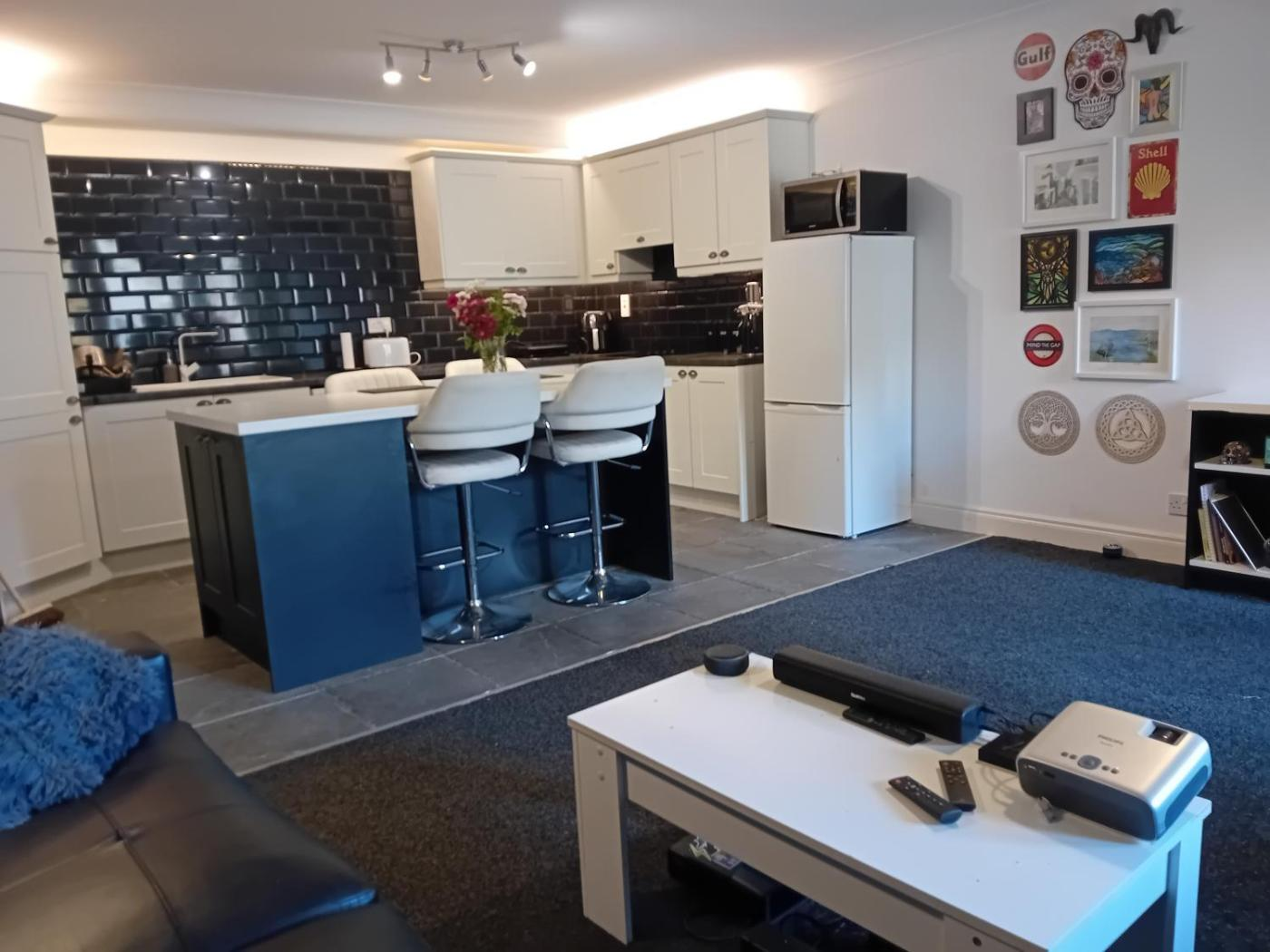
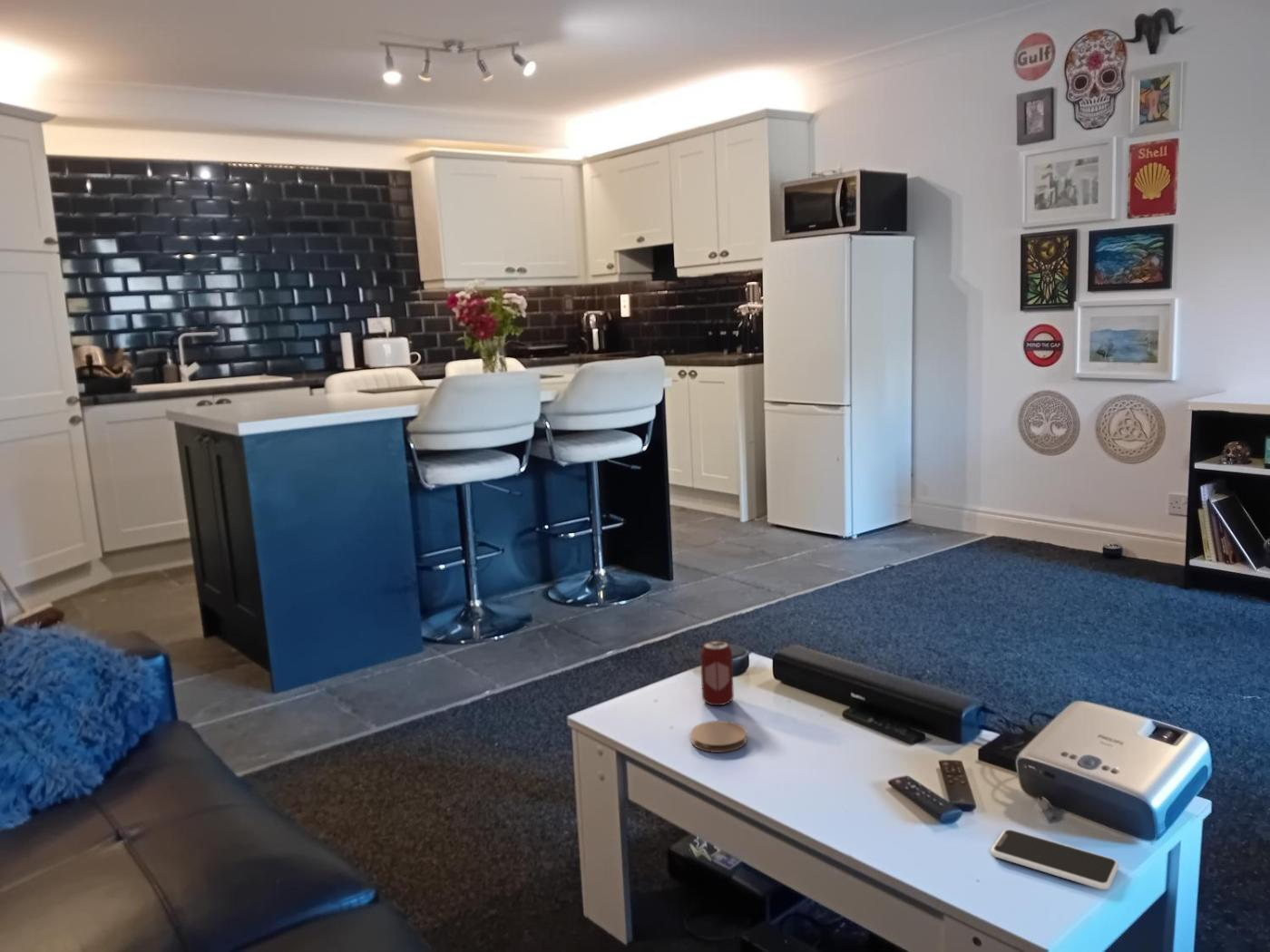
+ smartphone (1053, 858)
+ coaster (718, 736)
+ beverage can (717, 671)
